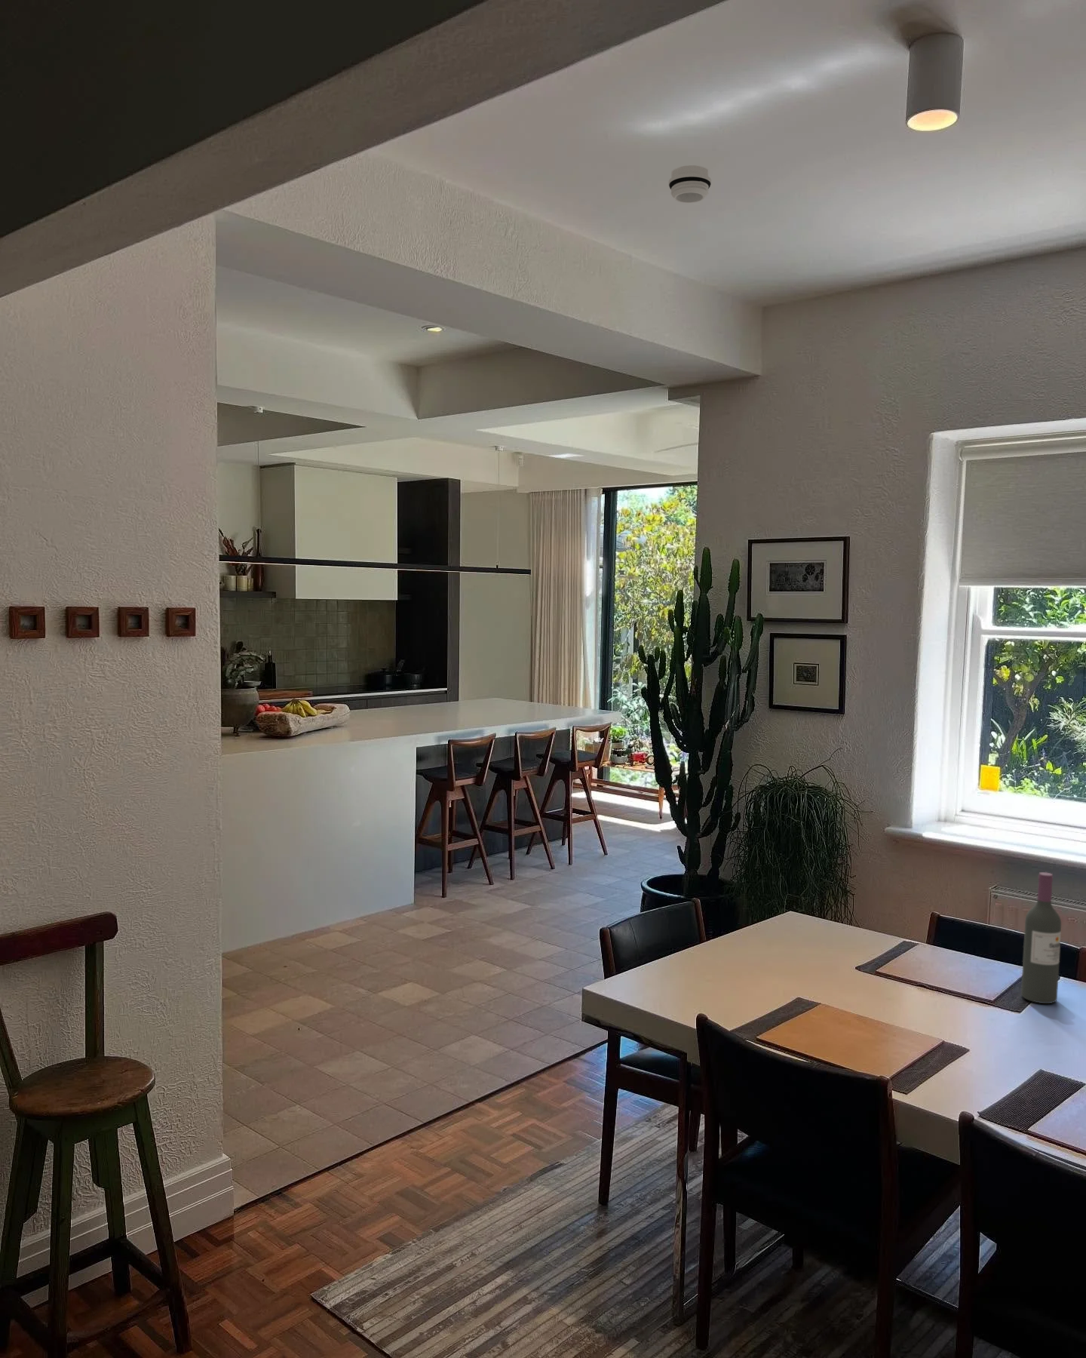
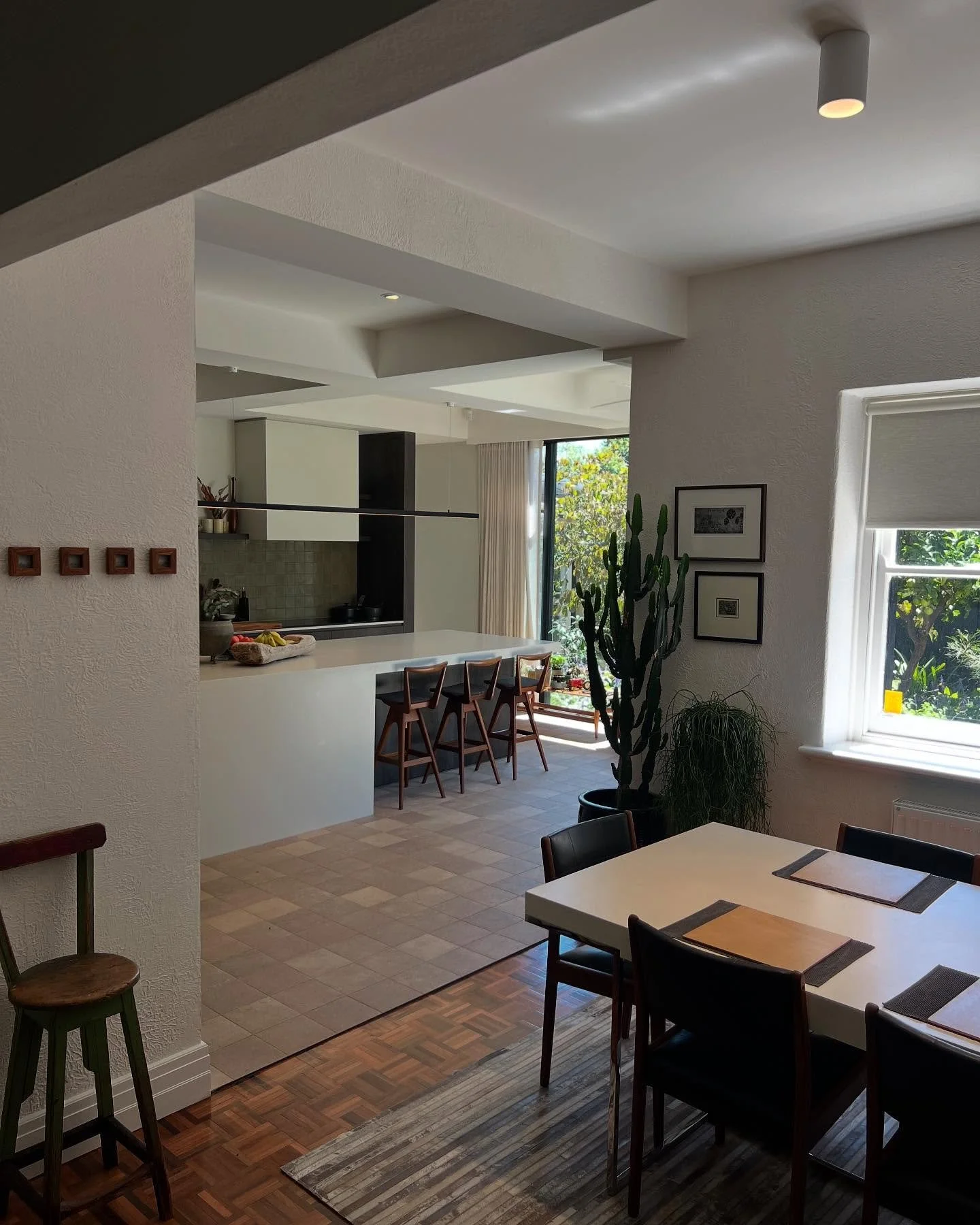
- wine bottle (1043, 937)
- smoke detector (689, 185)
